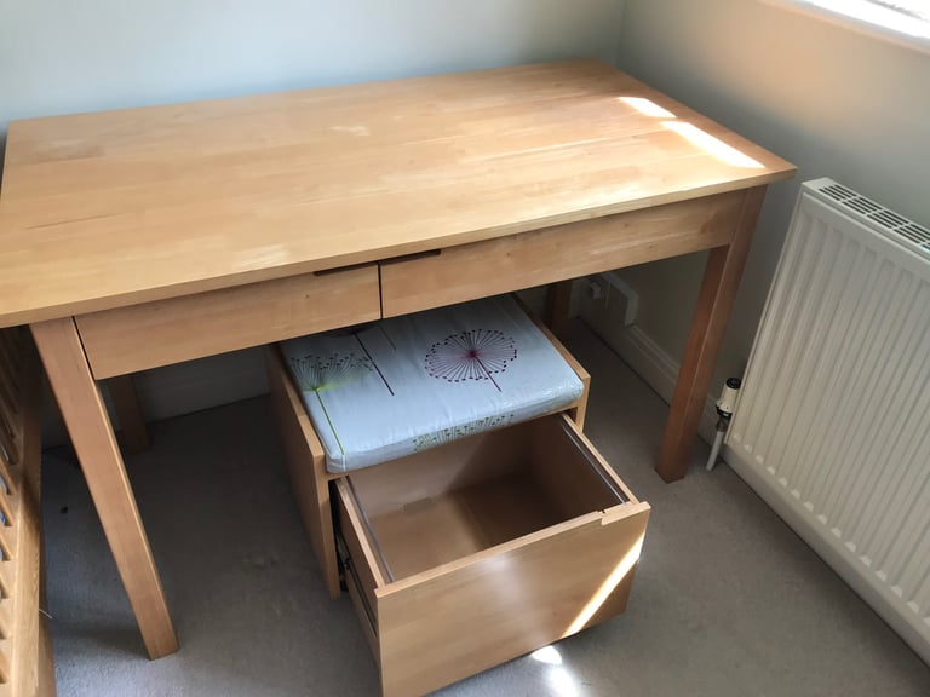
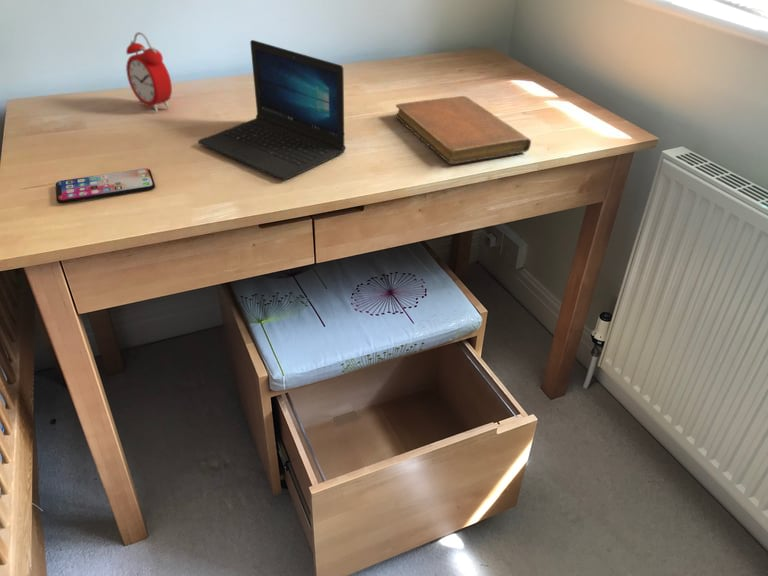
+ alarm clock (147, 70)
+ notebook (459, 126)
+ smartphone (105, 185)
+ laptop (267, 106)
